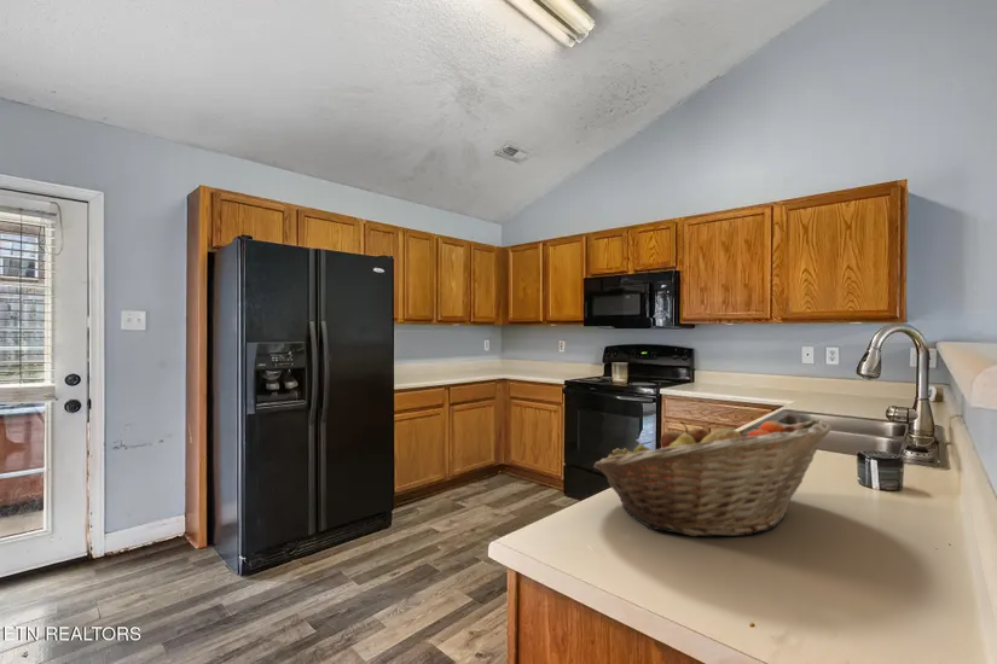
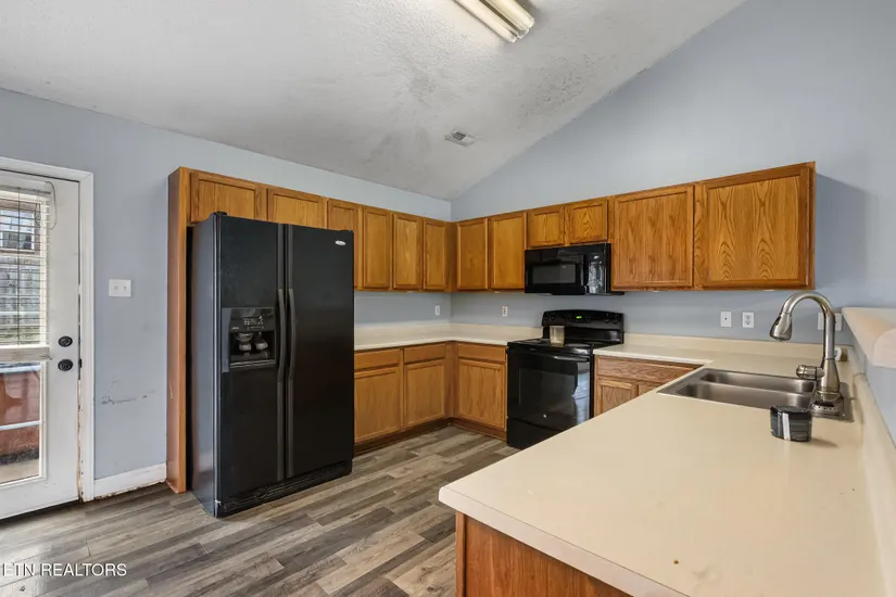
- fruit basket (709, 462)
